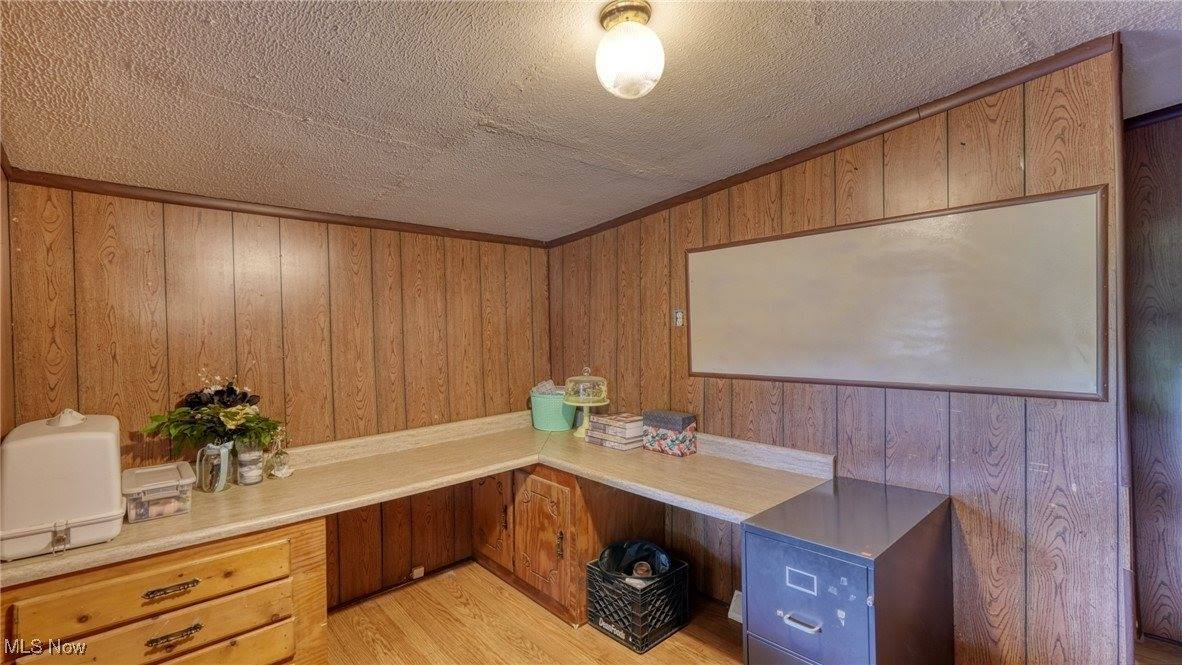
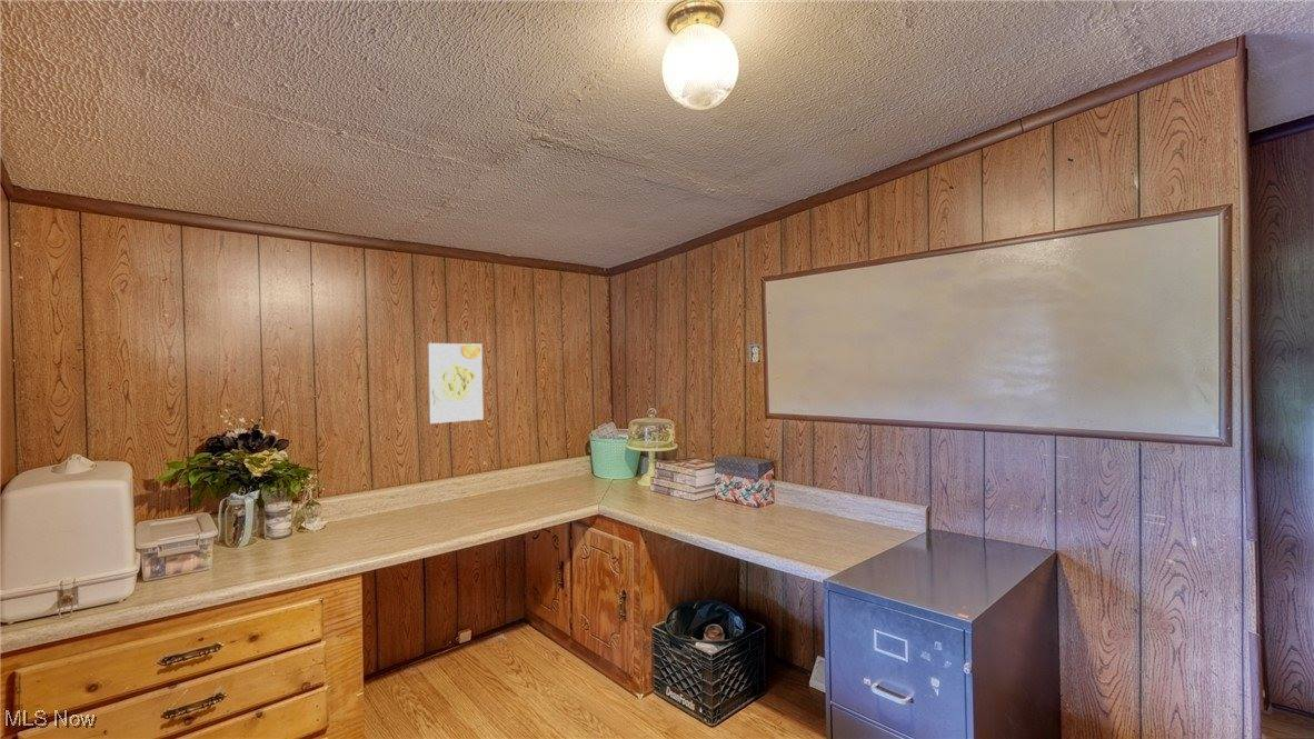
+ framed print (456, 382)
